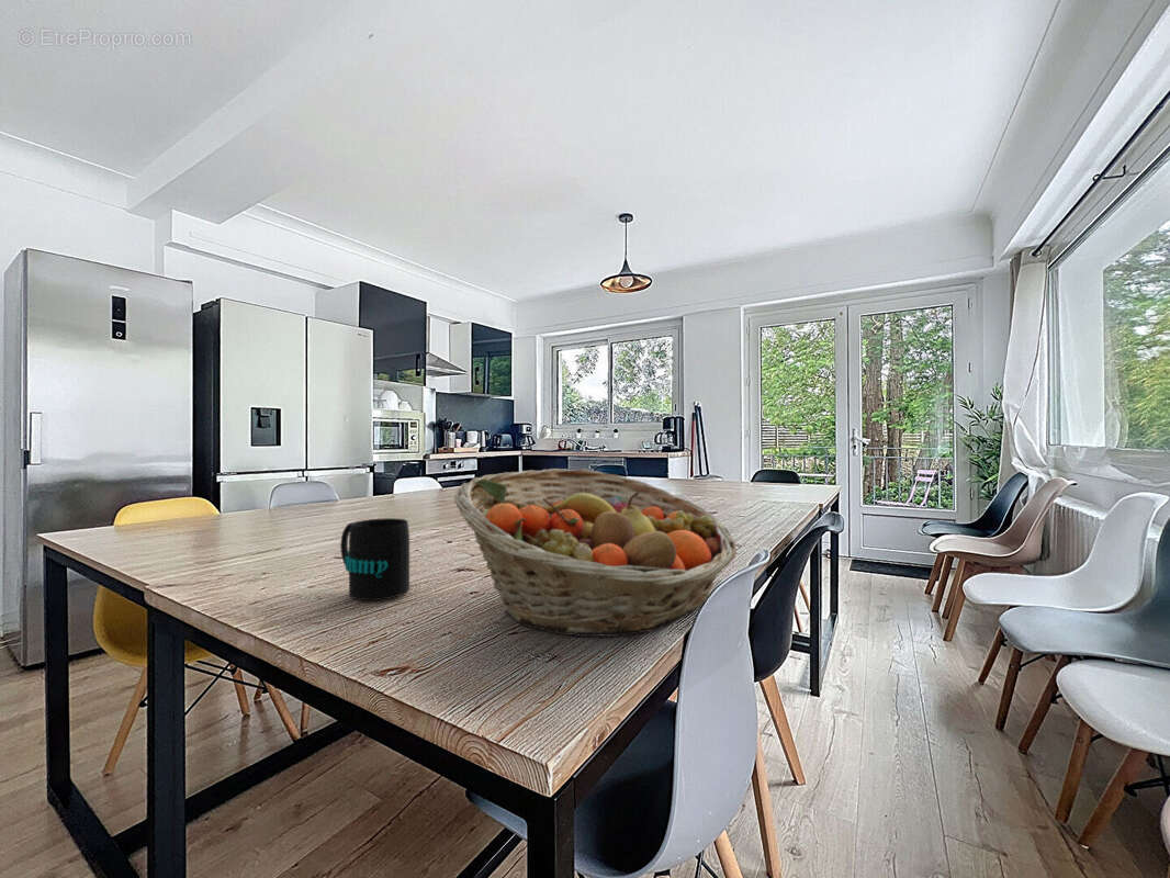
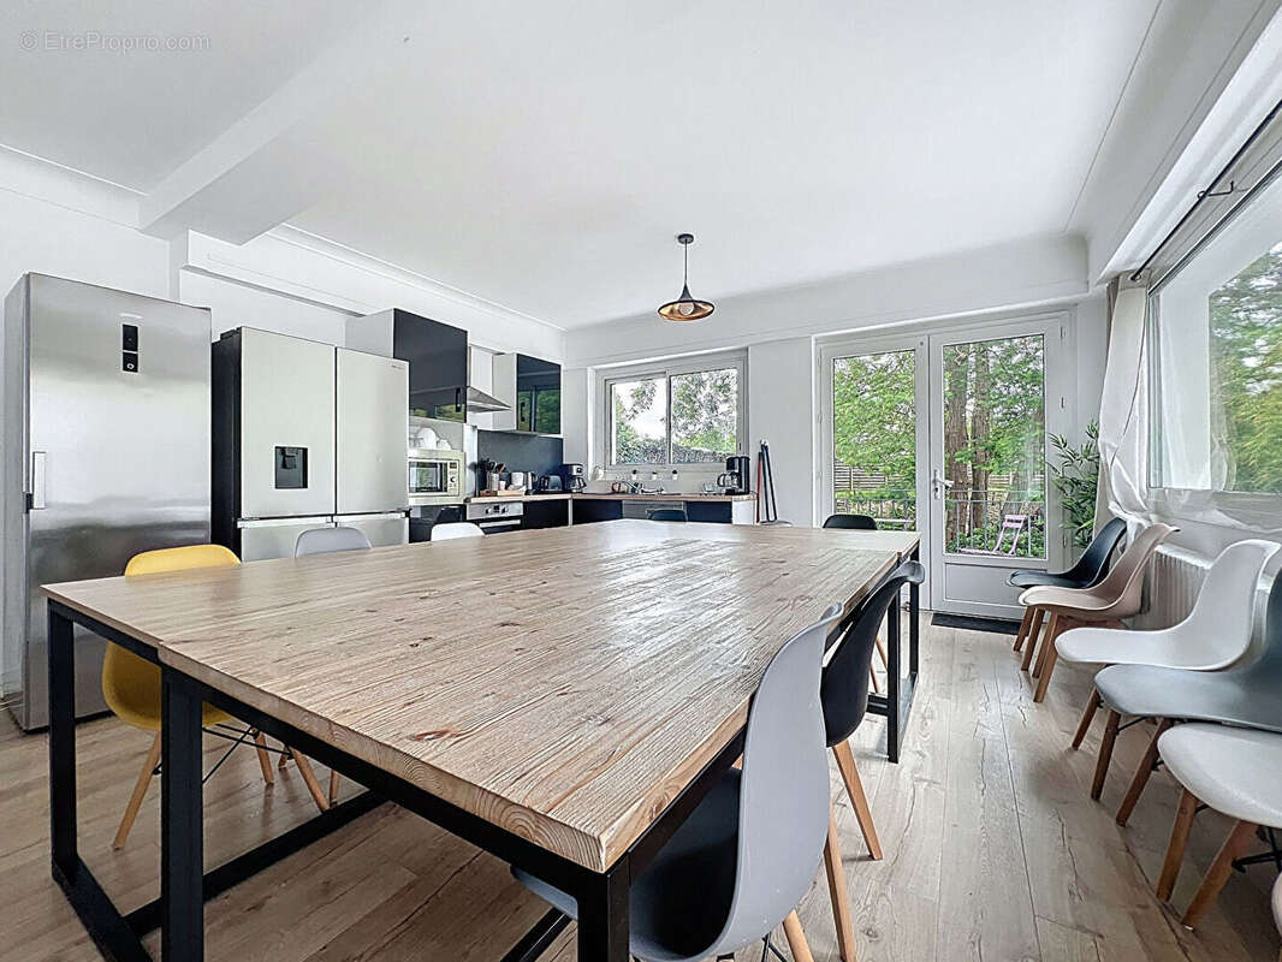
- fruit basket (601, 536)
- mug (369, 556)
